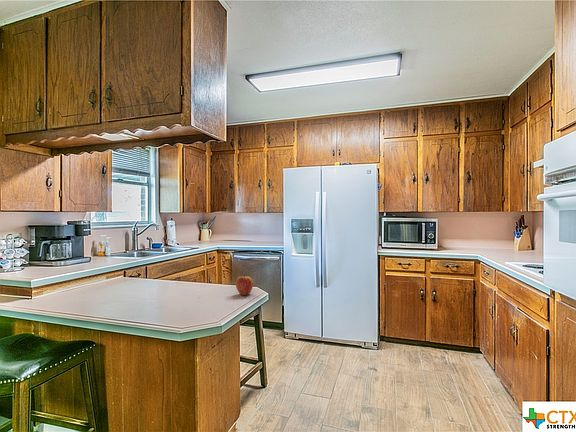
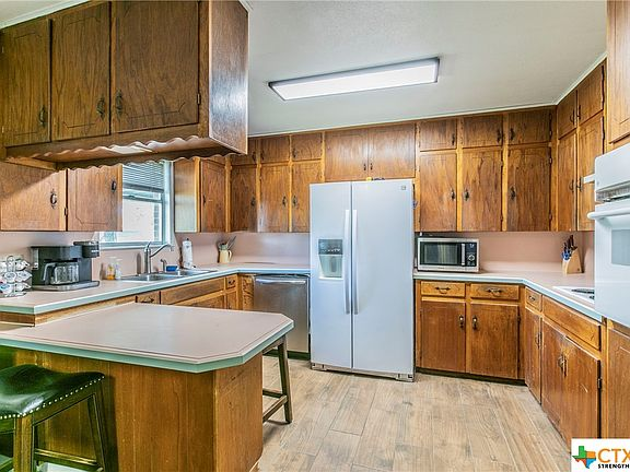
- apple (244, 284)
